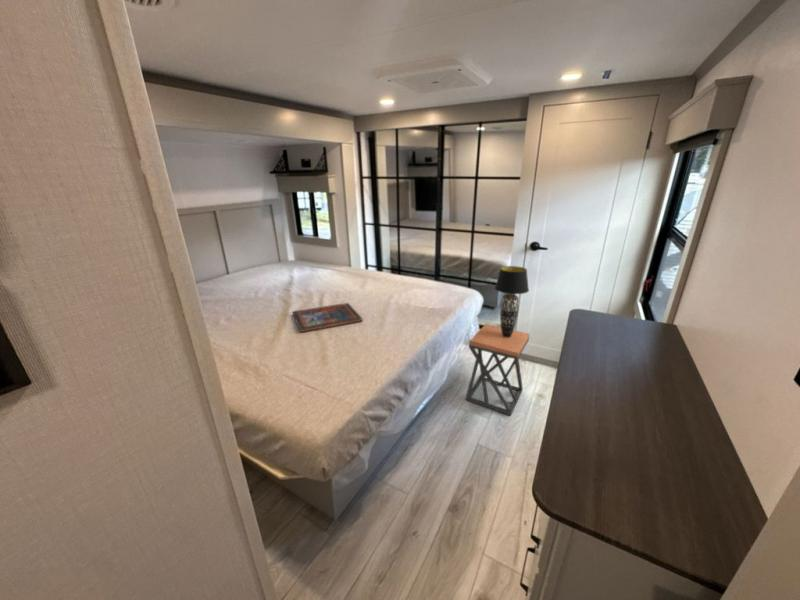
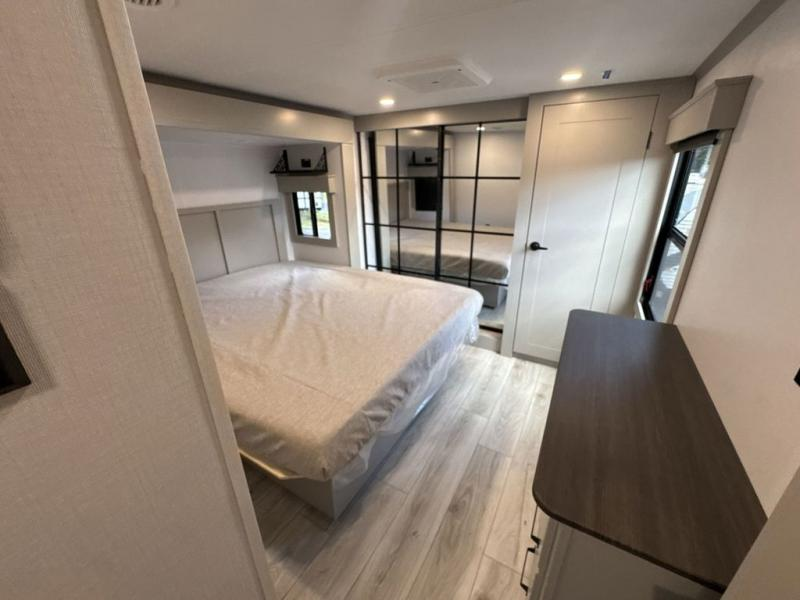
- stool (497, 366)
- table lamp (510, 303)
- religious icon (326, 316)
